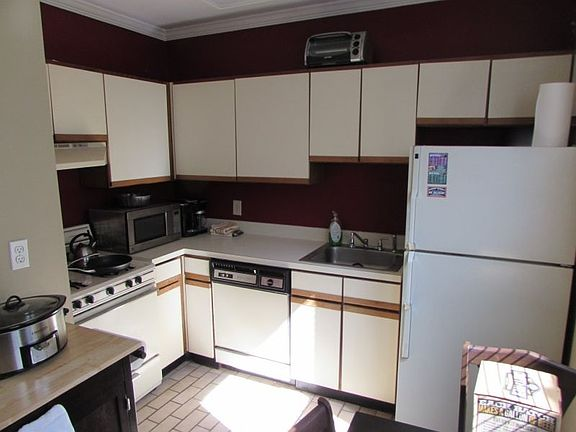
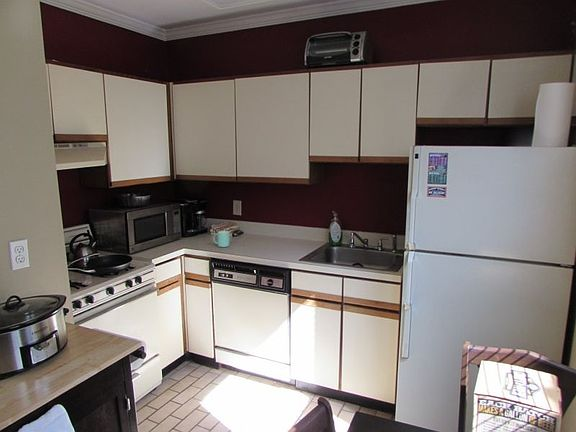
+ mug (221, 239)
